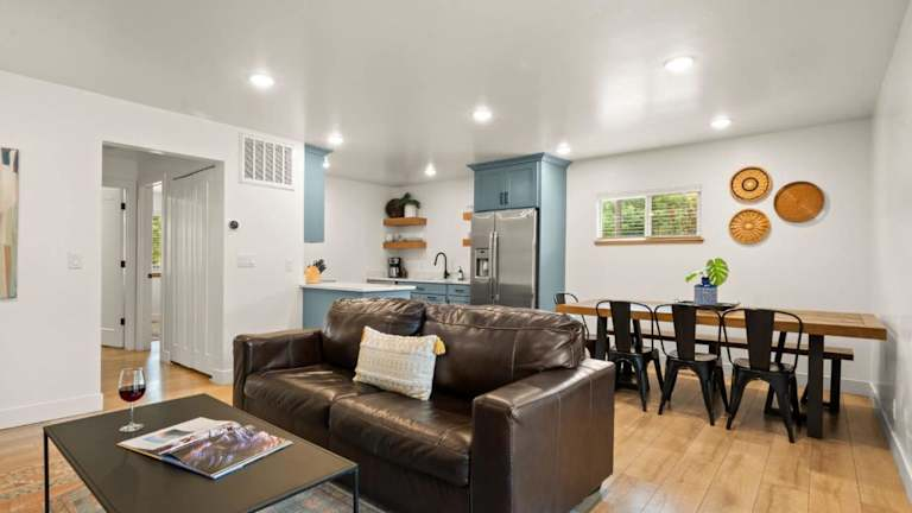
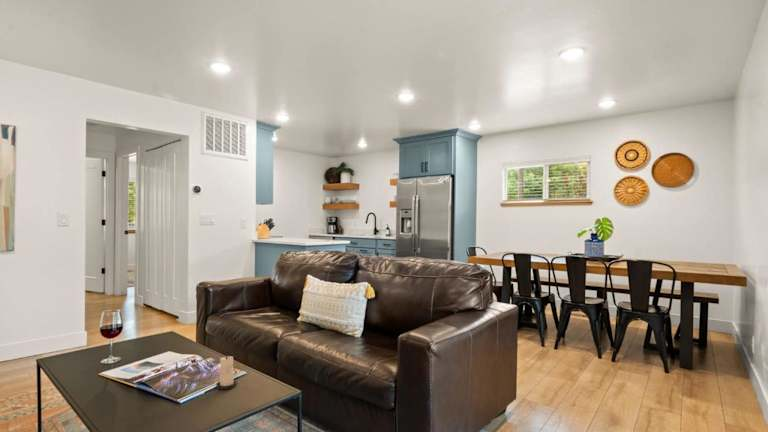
+ candle (226, 370)
